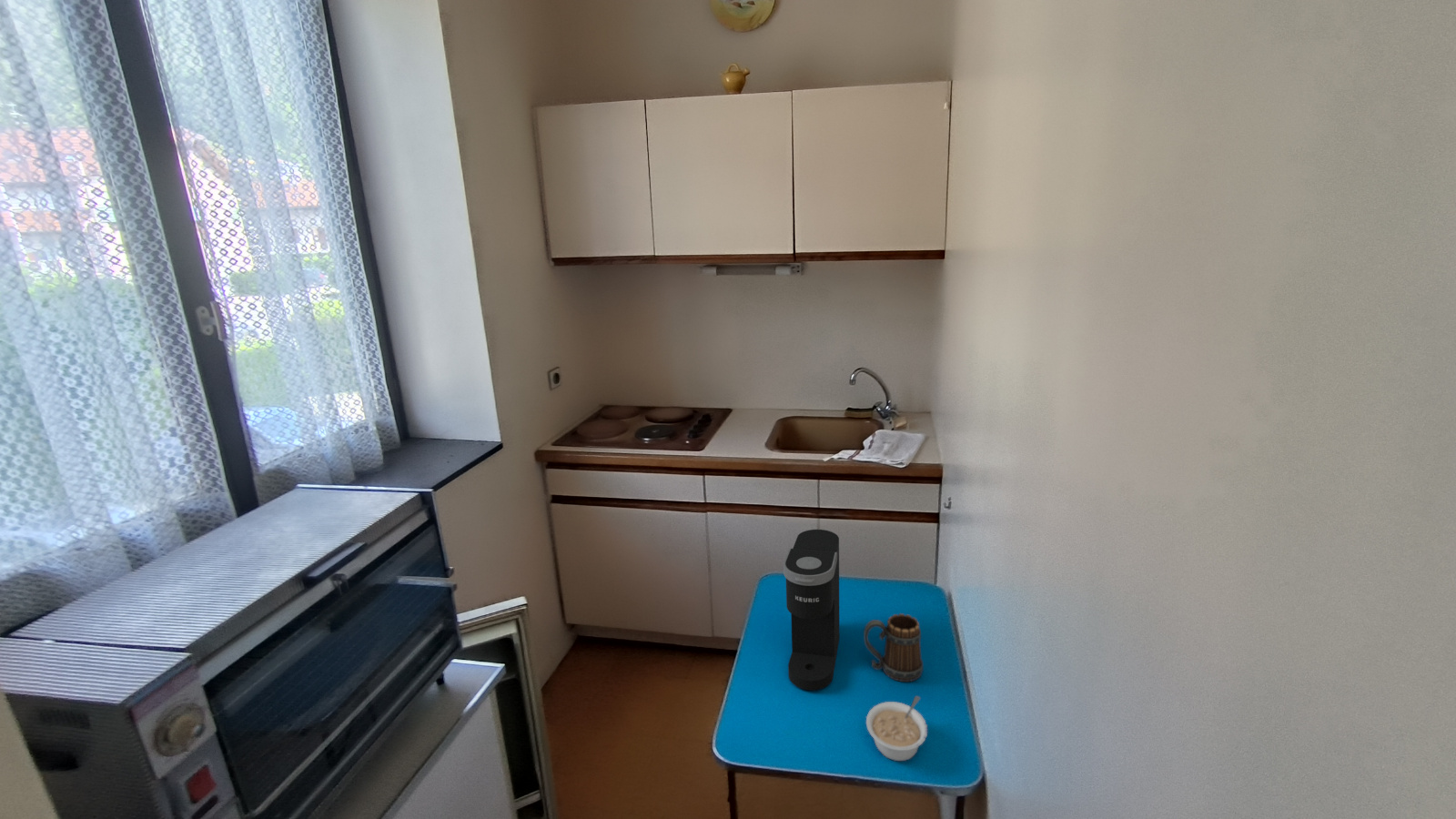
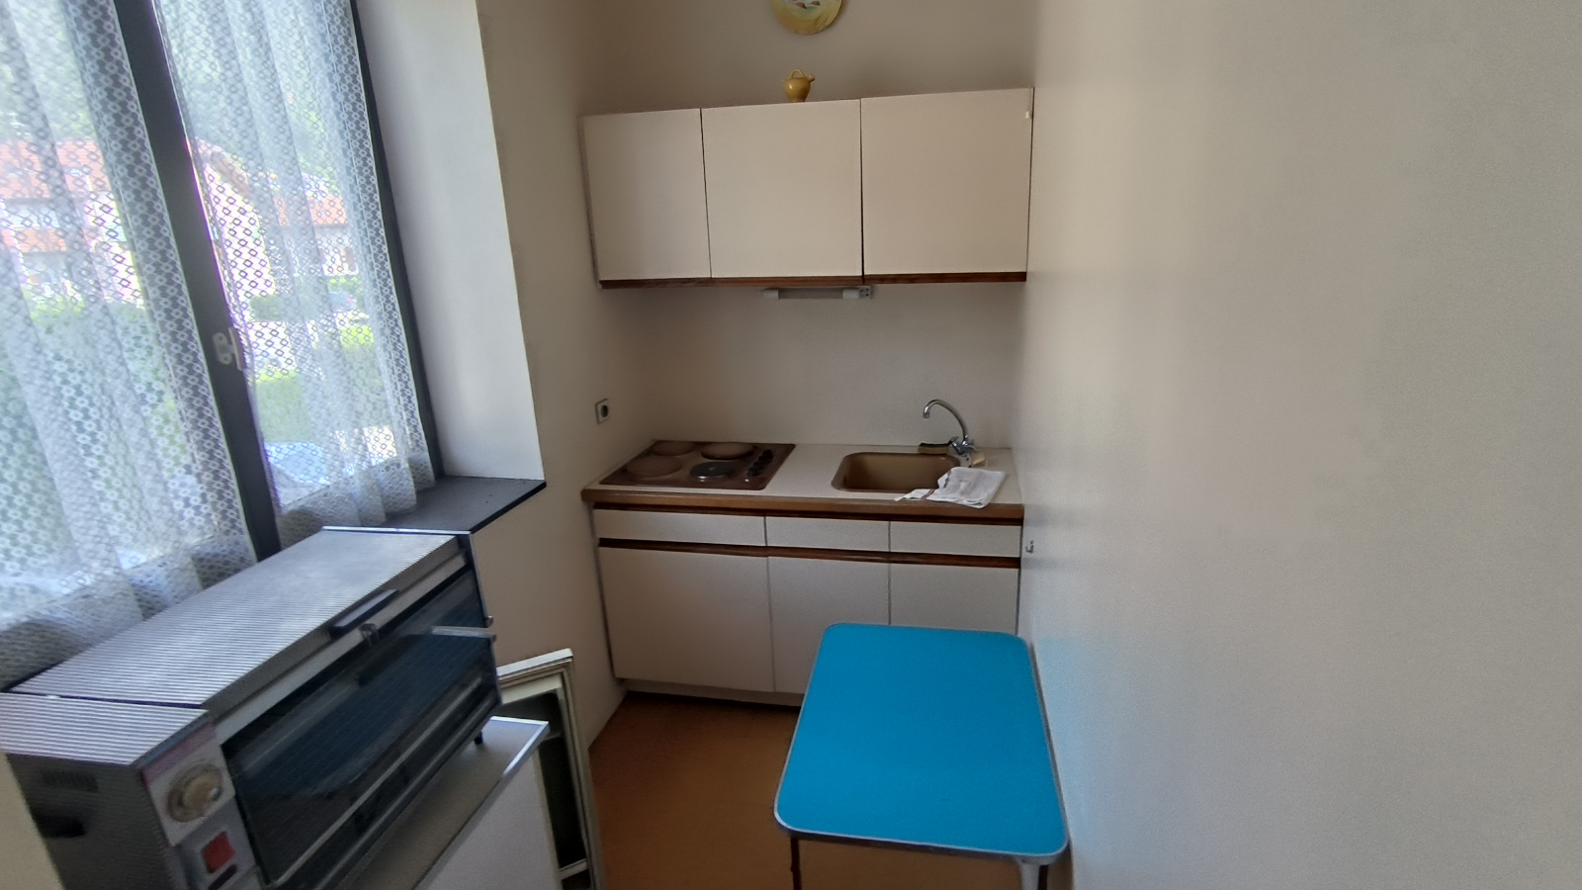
- mug (894, 645)
- legume (895, 730)
- coffee maker (814, 604)
